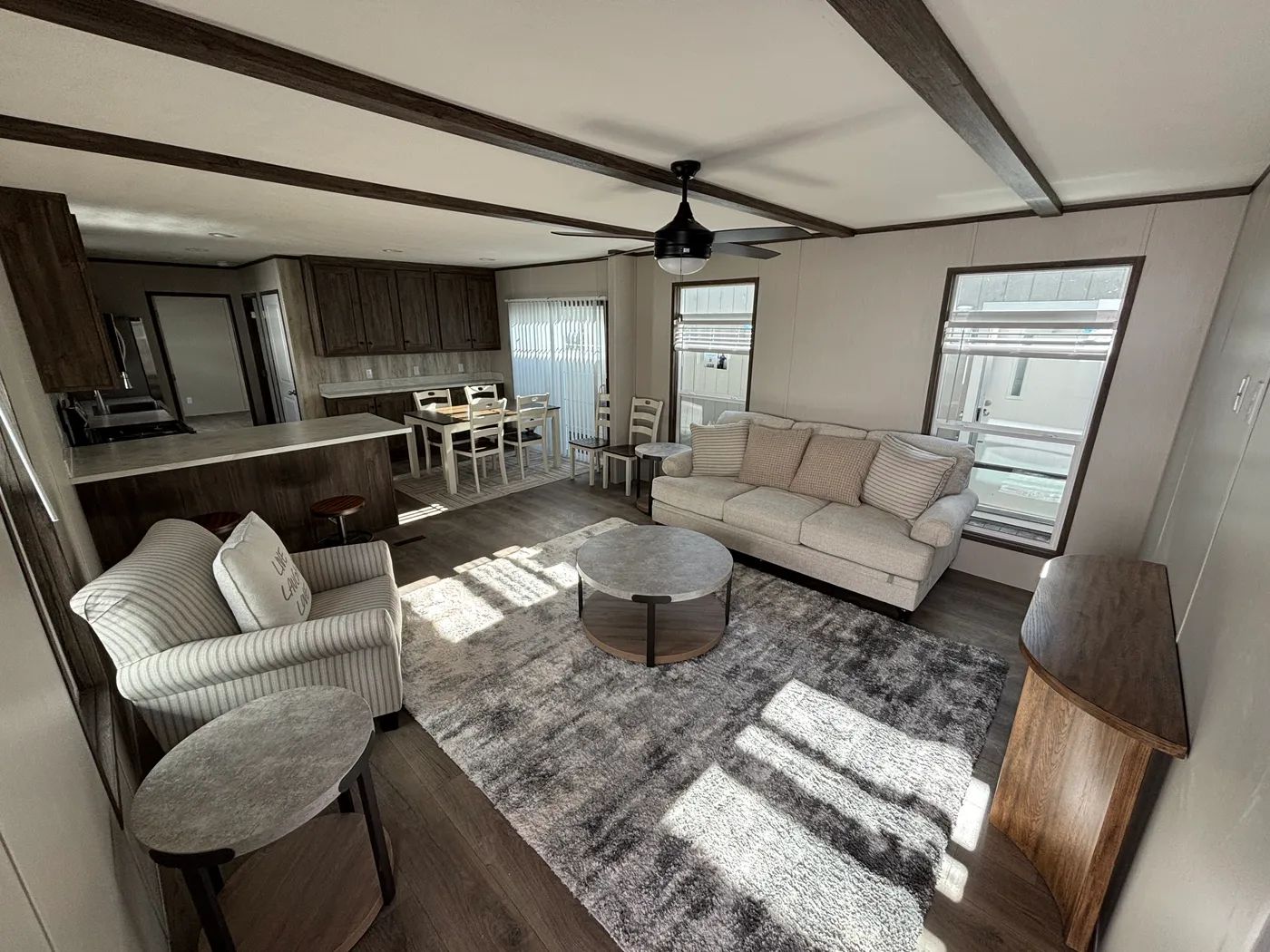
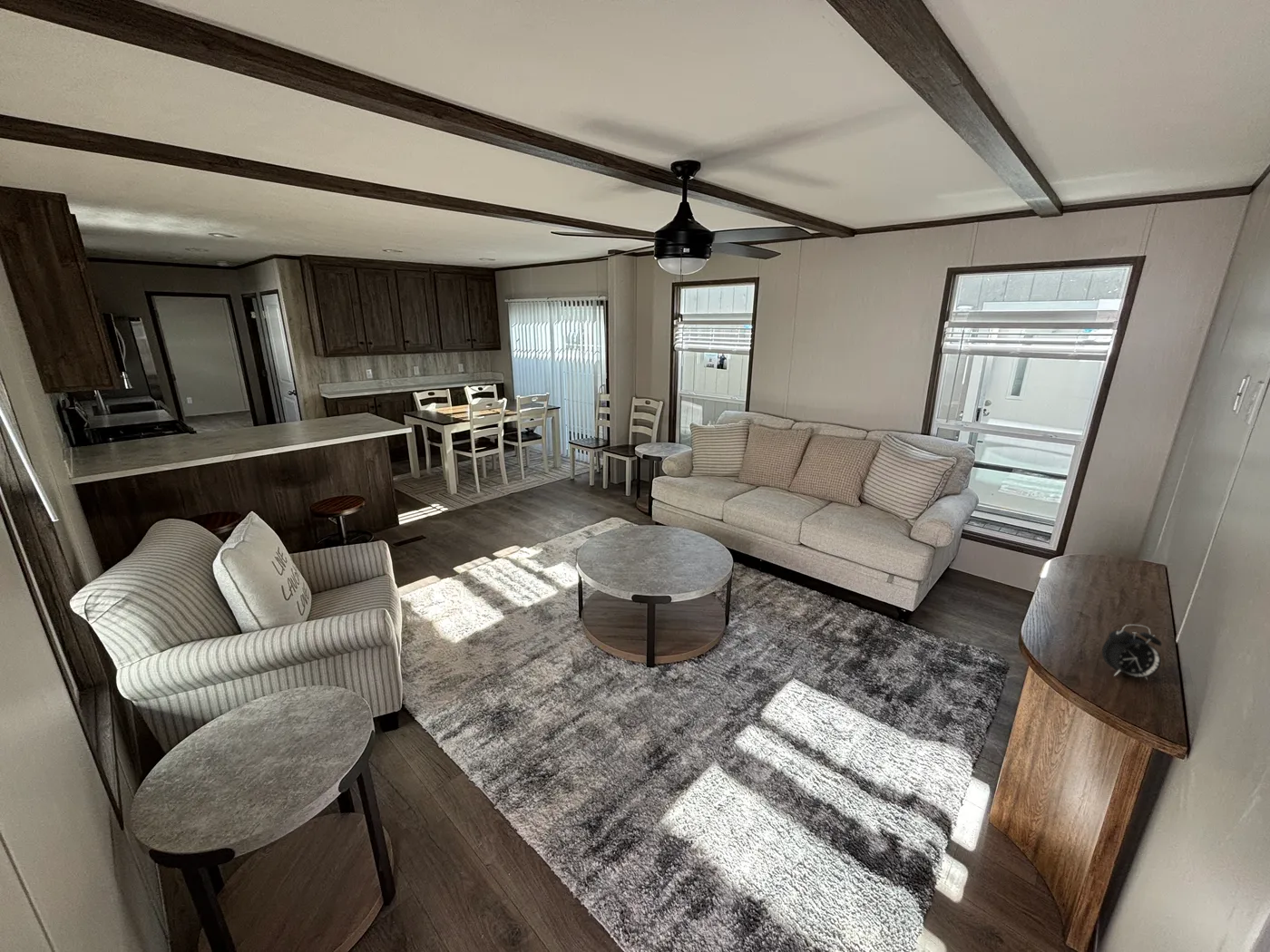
+ alarm clock (1133, 651)
